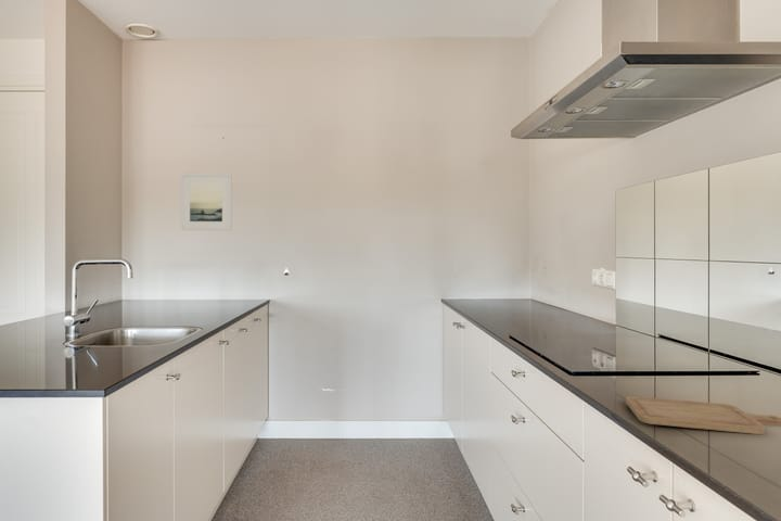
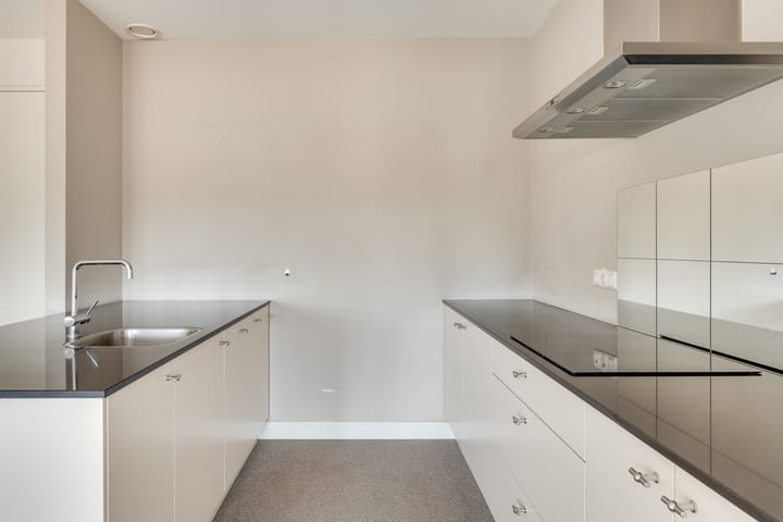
- chopping board (704, 415)
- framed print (206, 201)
